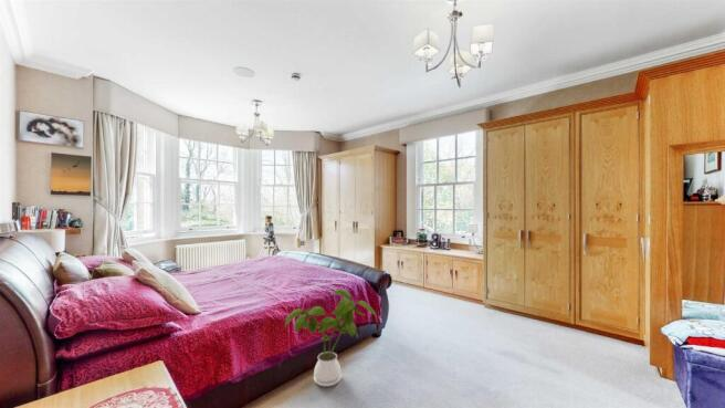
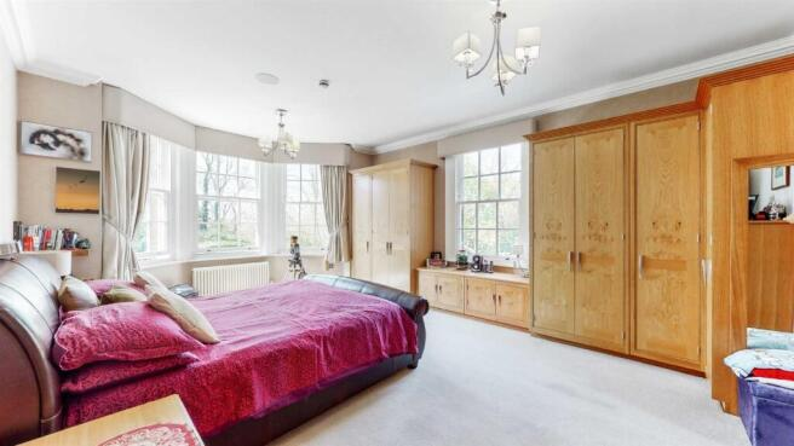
- house plant (339, 335)
